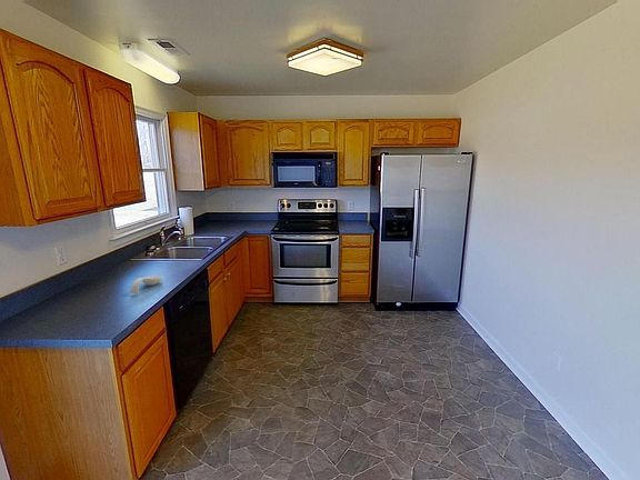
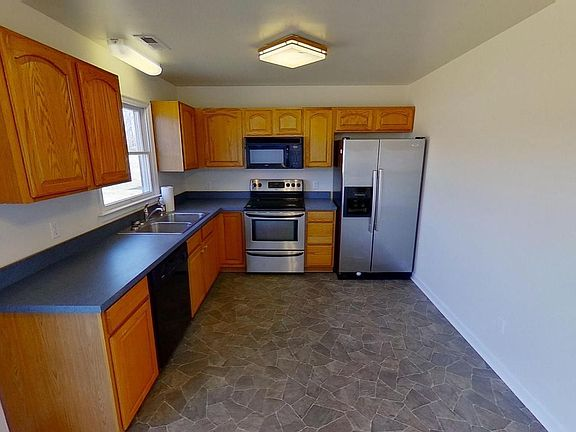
- spoon rest (146, 281)
